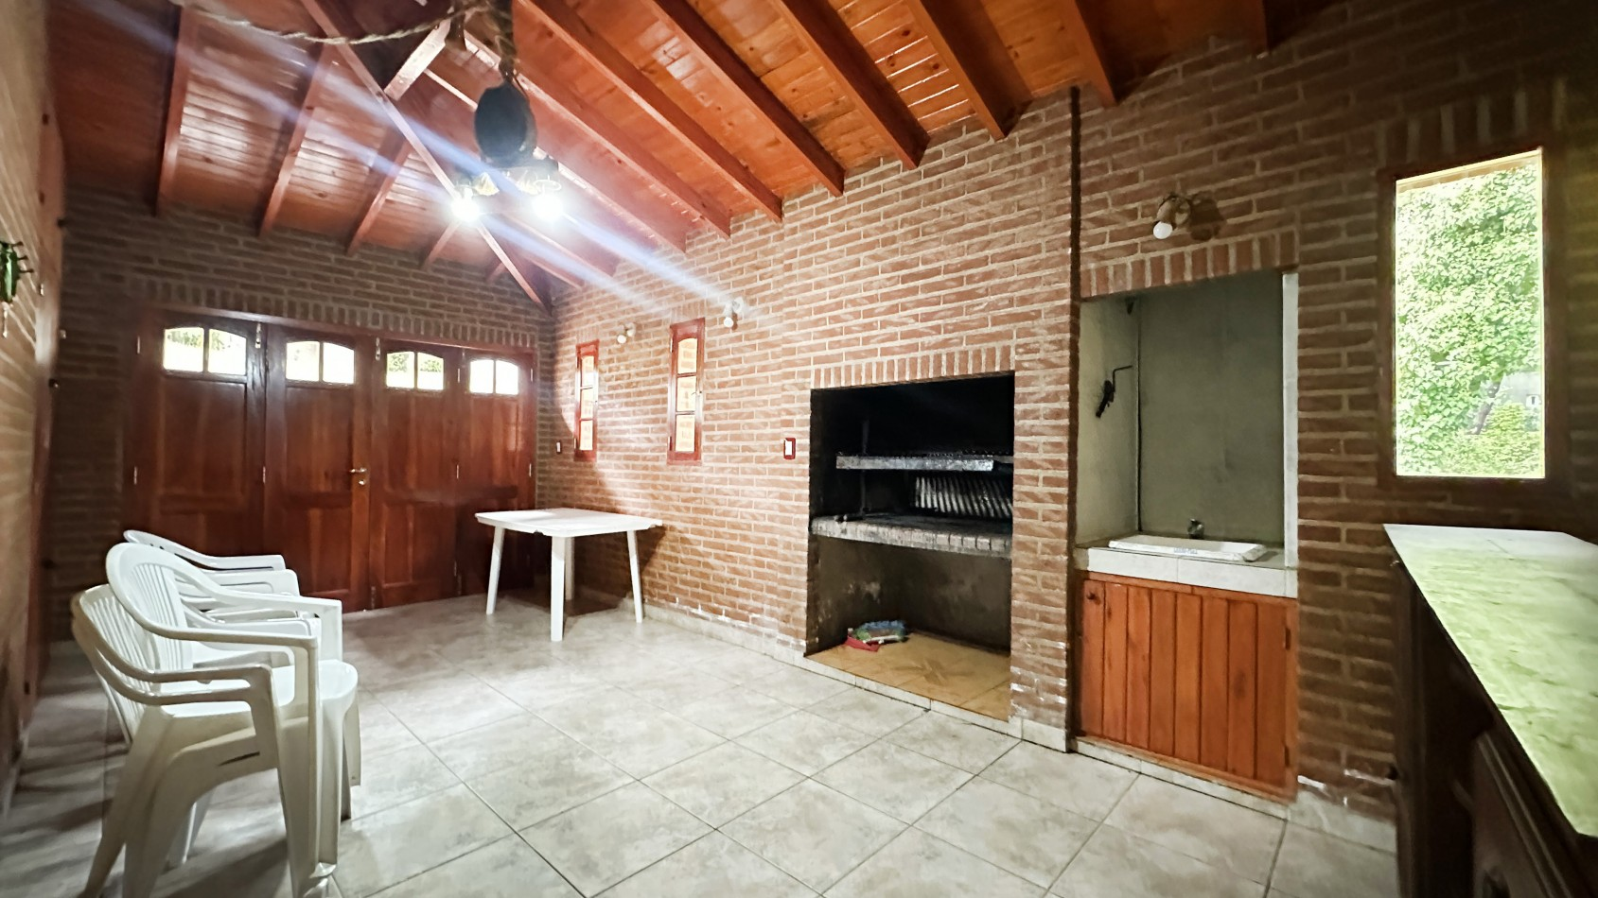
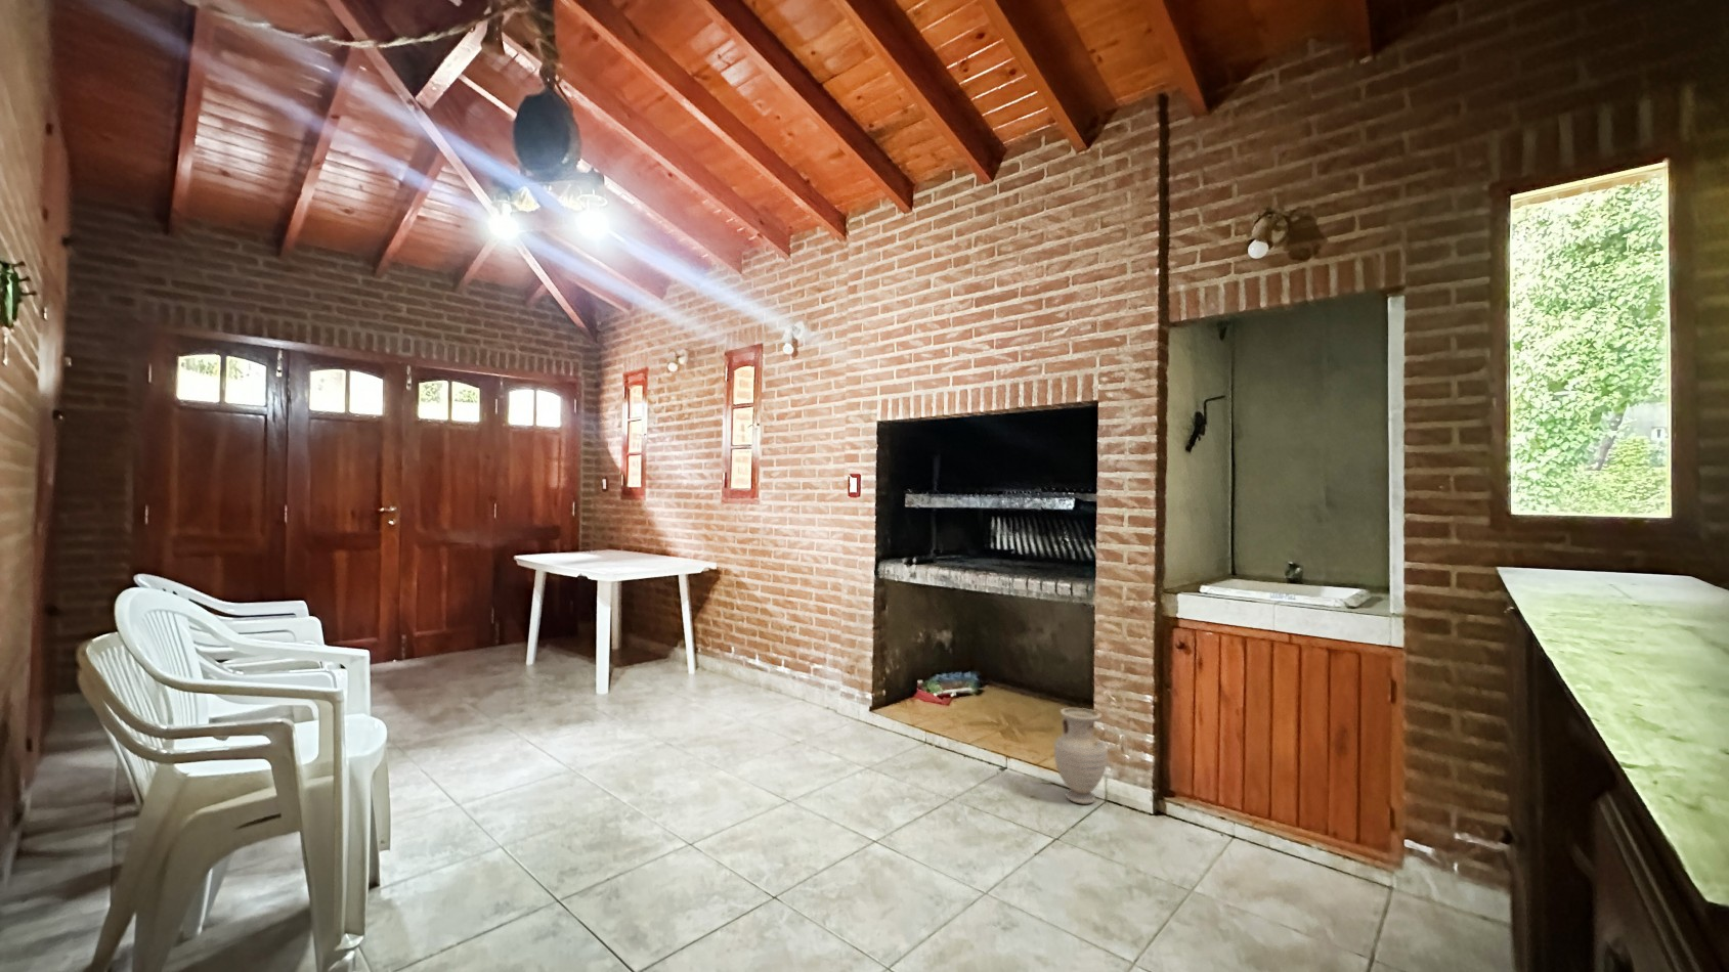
+ vase (1079, 755)
